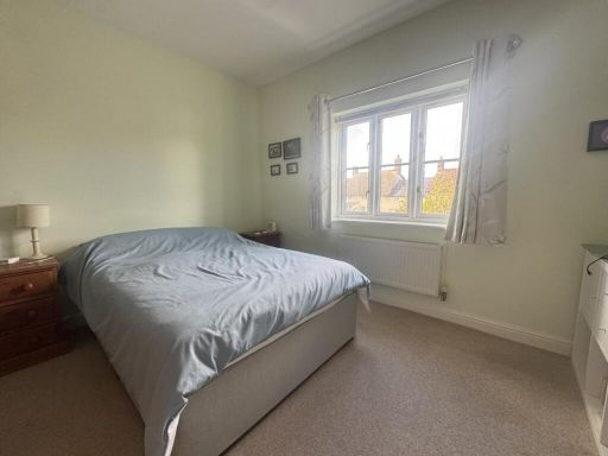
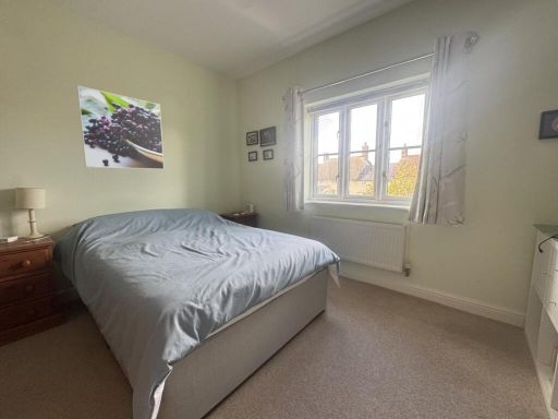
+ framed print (125, 132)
